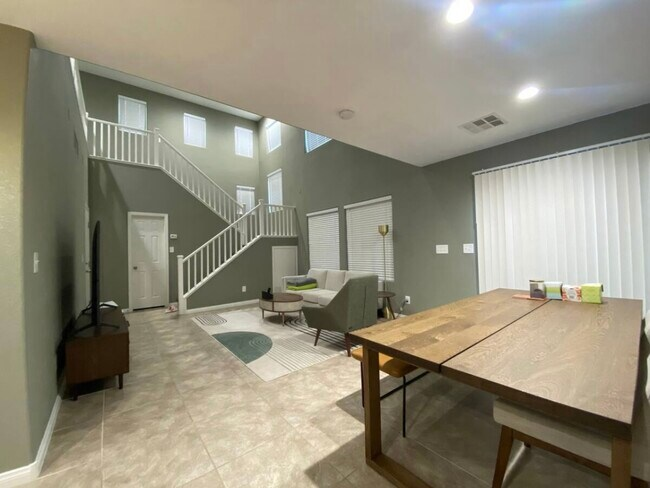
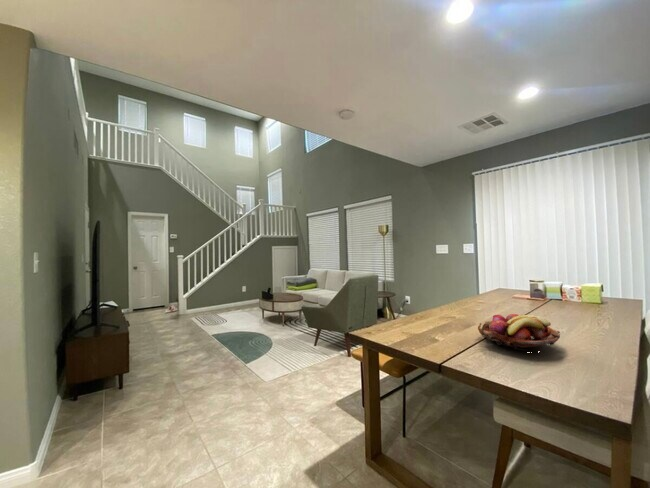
+ fruit basket (516, 329)
